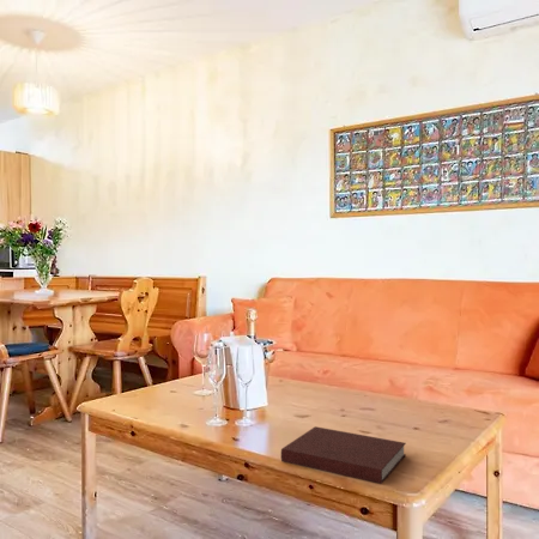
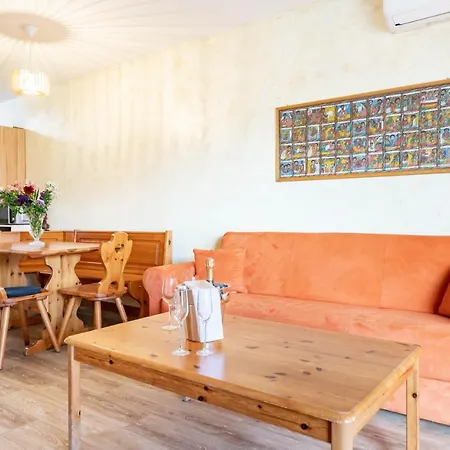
- notebook (344, 452)
